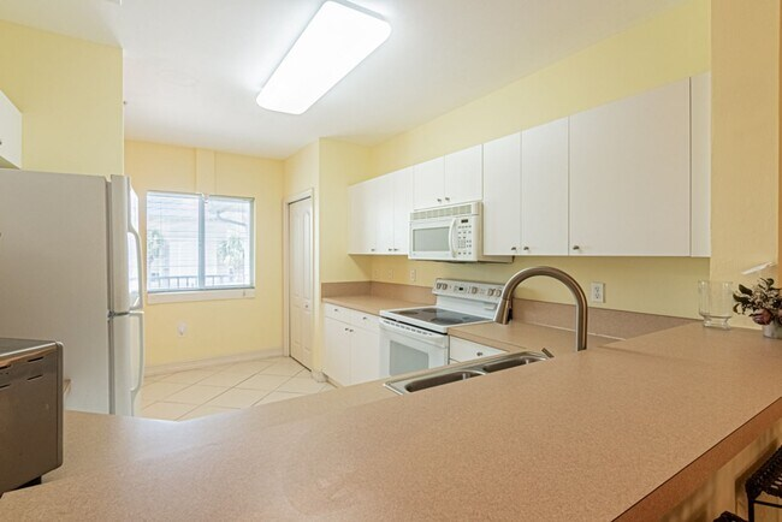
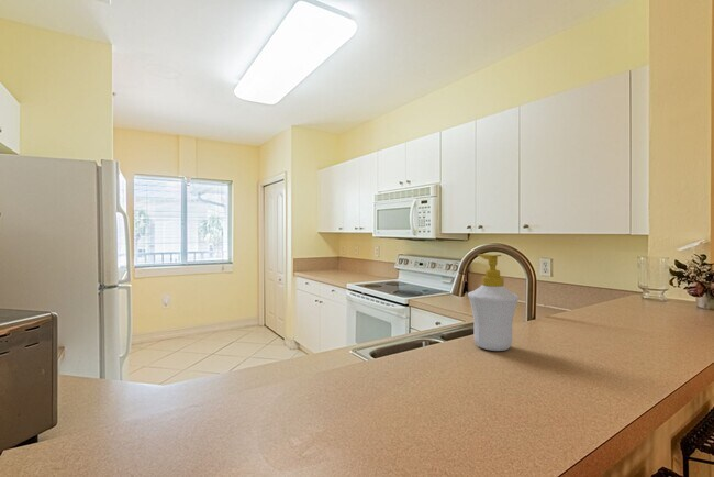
+ soap bottle (492, 300)
